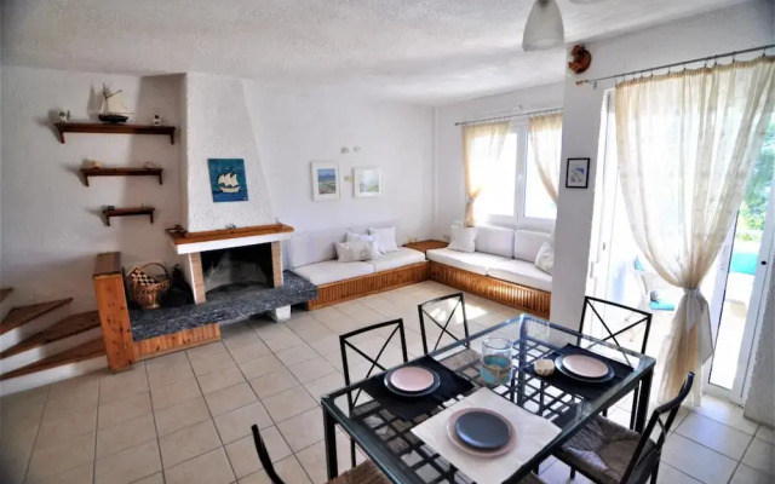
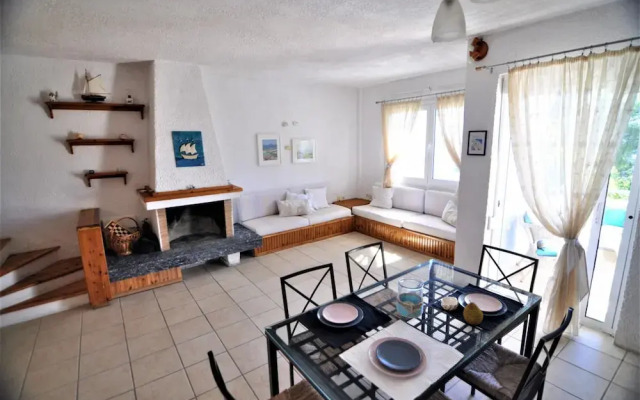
+ fruit (473, 310)
